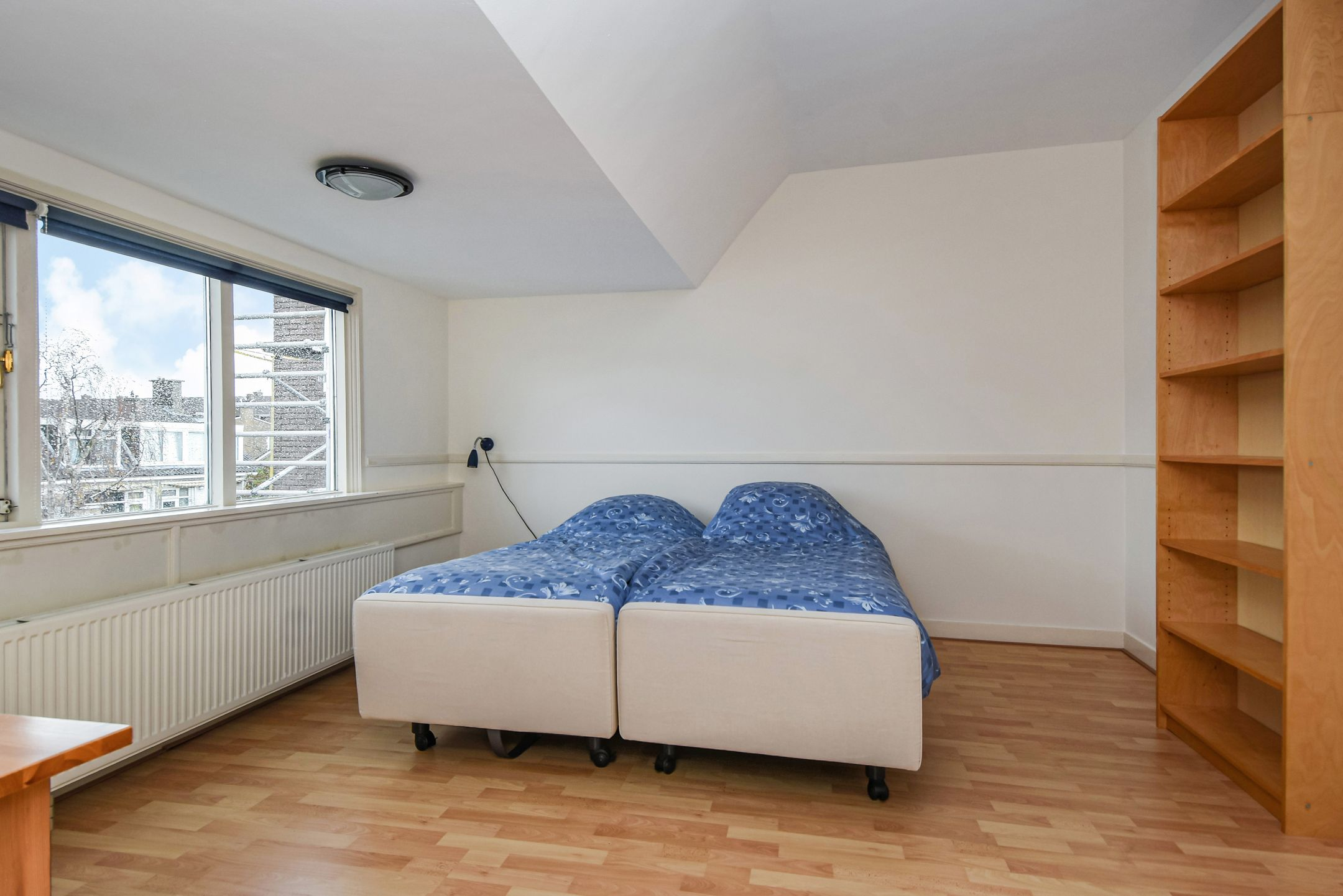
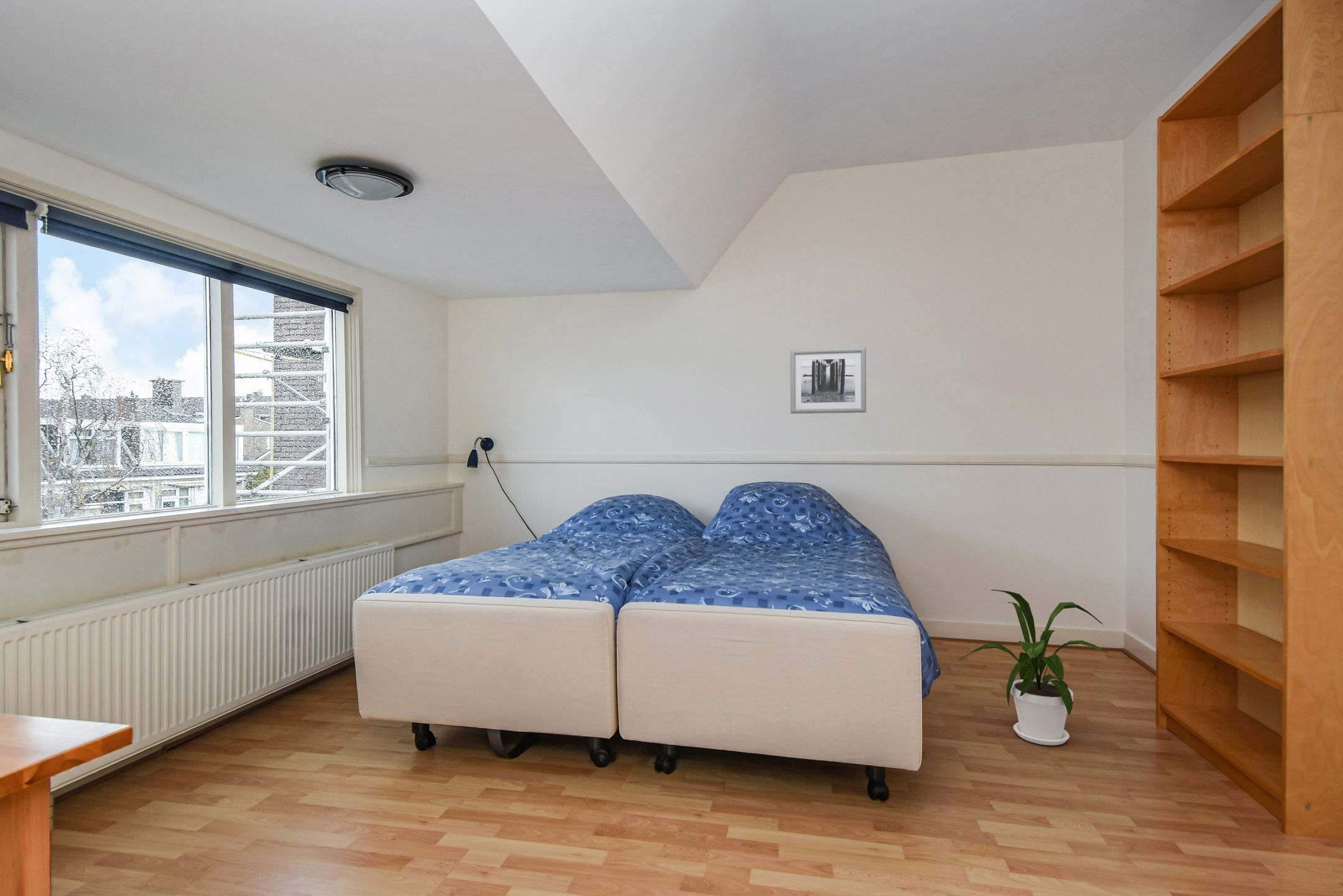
+ wall art (828, 381)
+ house plant (1038, 663)
